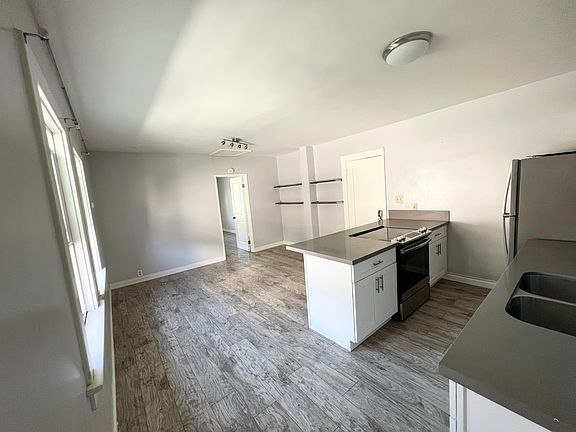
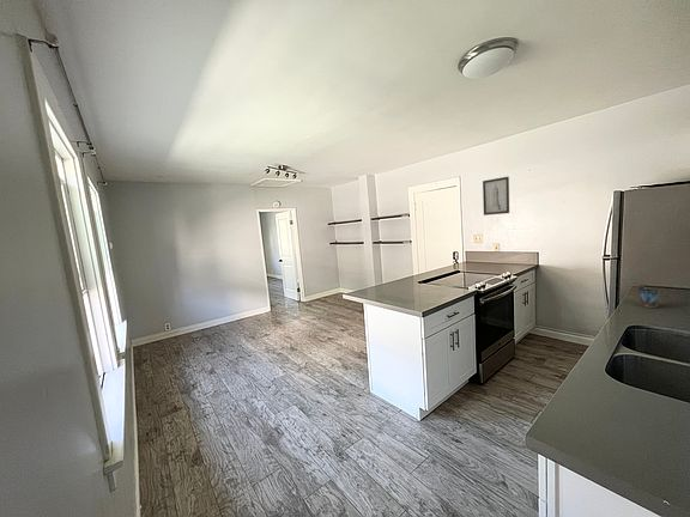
+ mug (648, 297)
+ wall art (495, 196)
